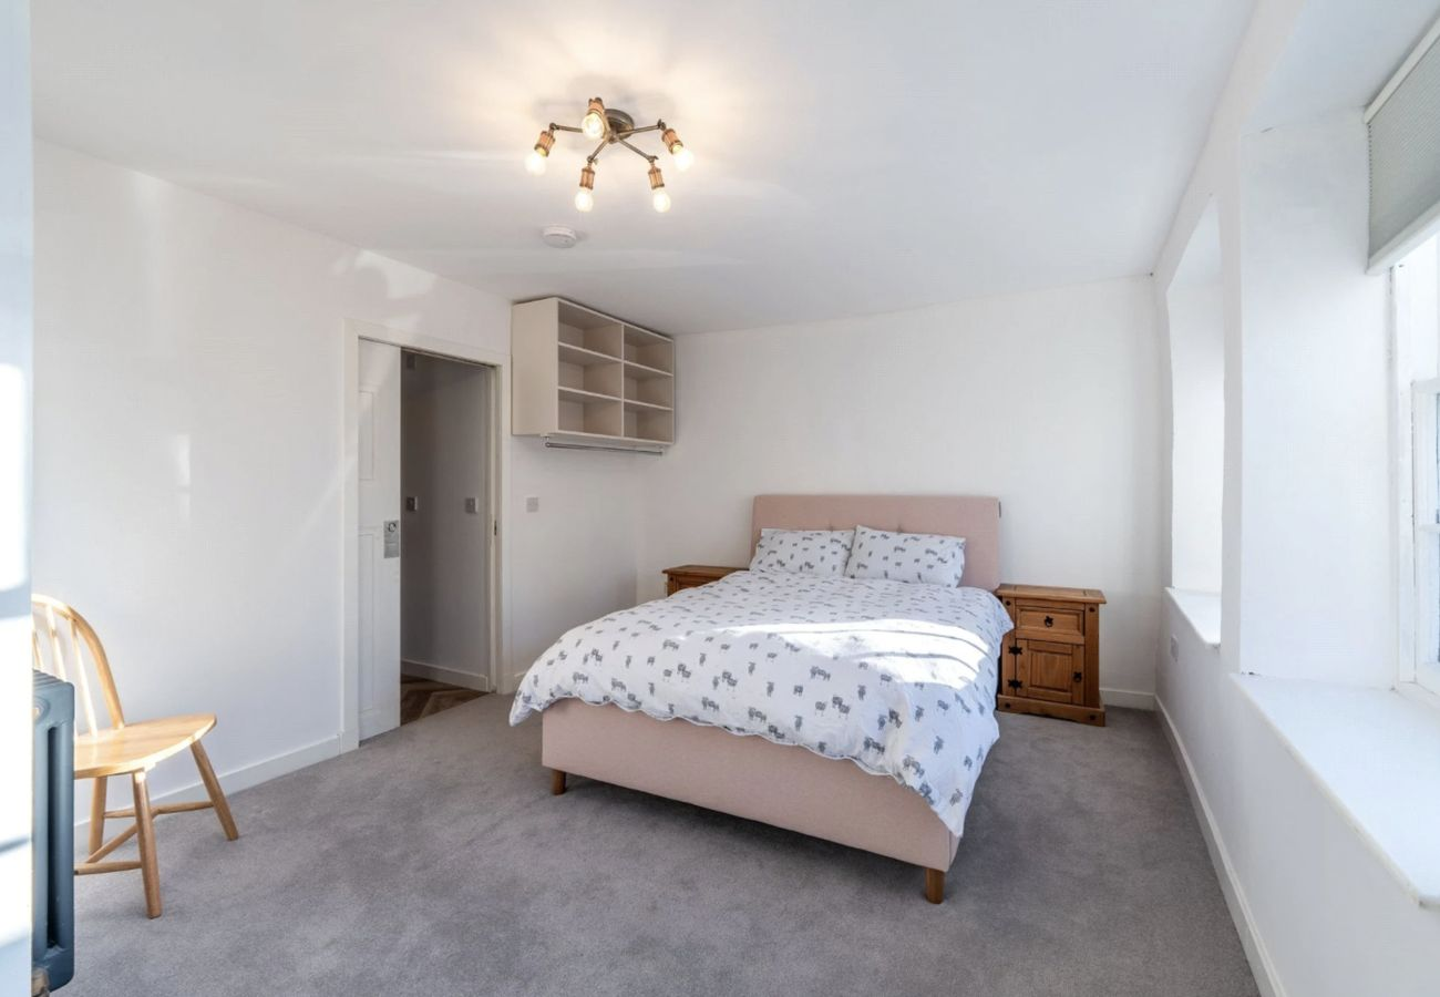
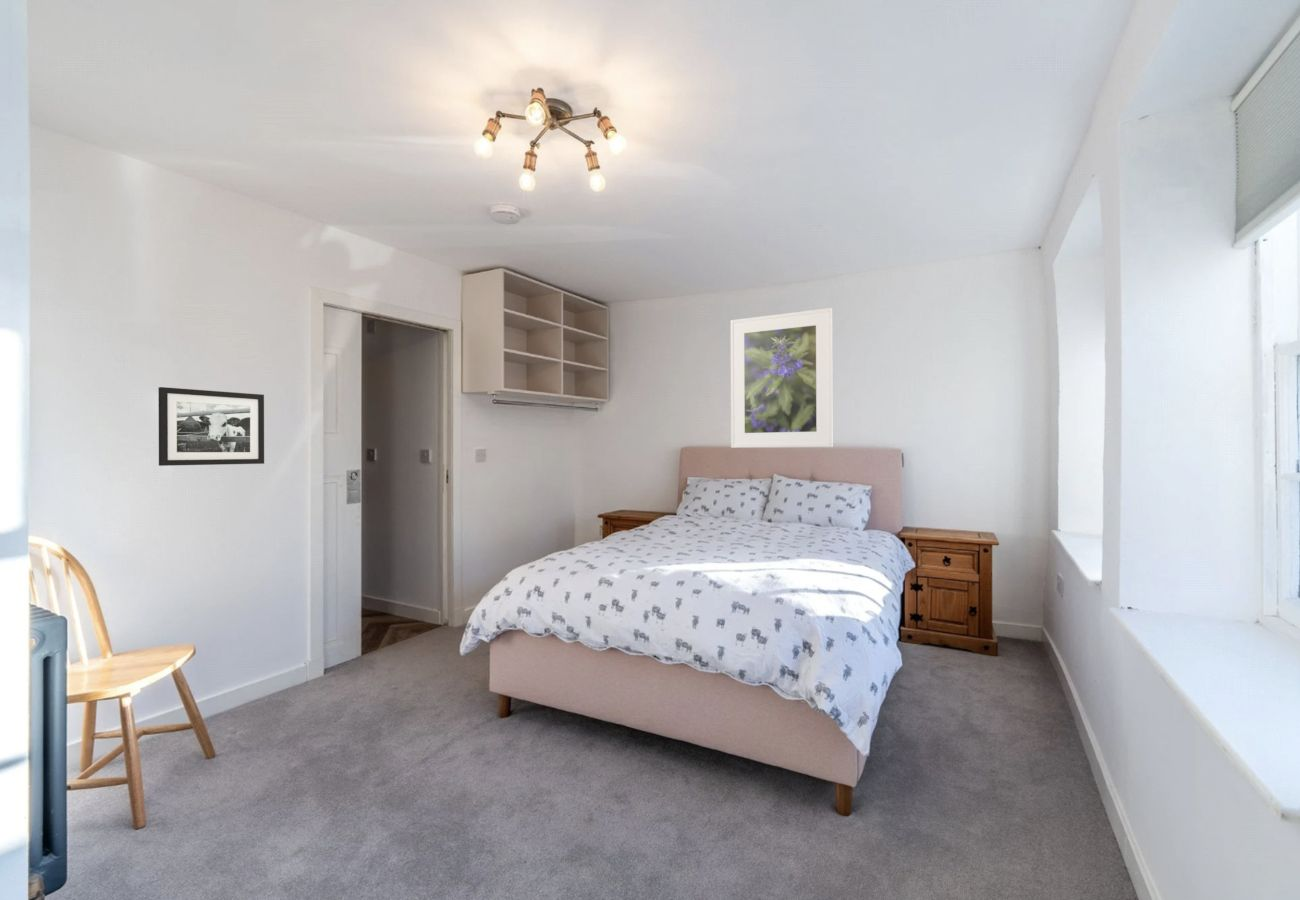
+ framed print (779, 380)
+ picture frame (214, 427)
